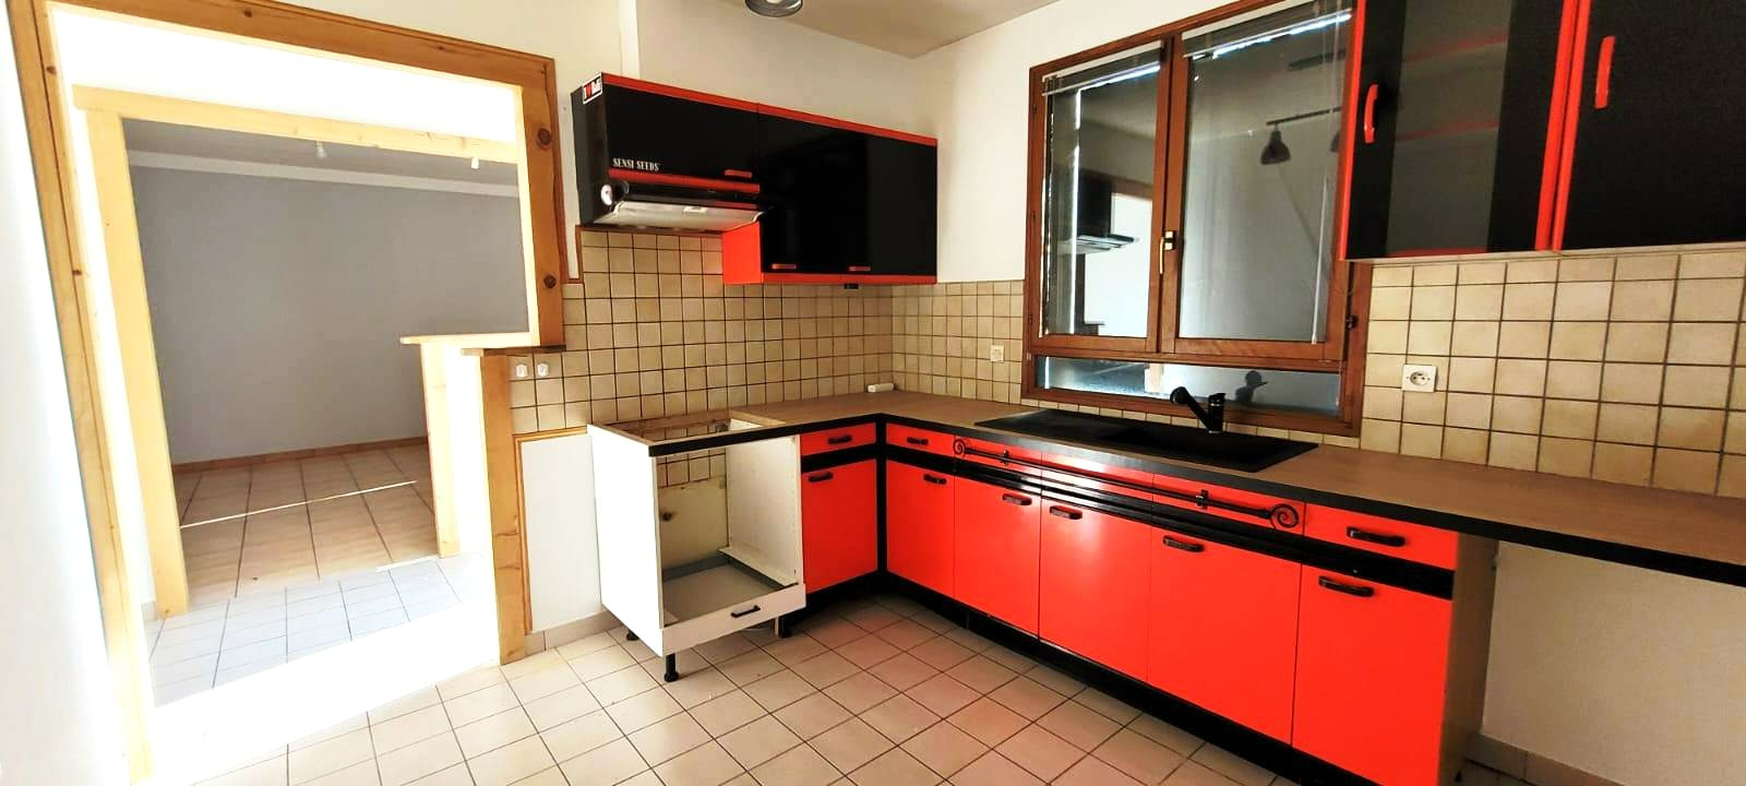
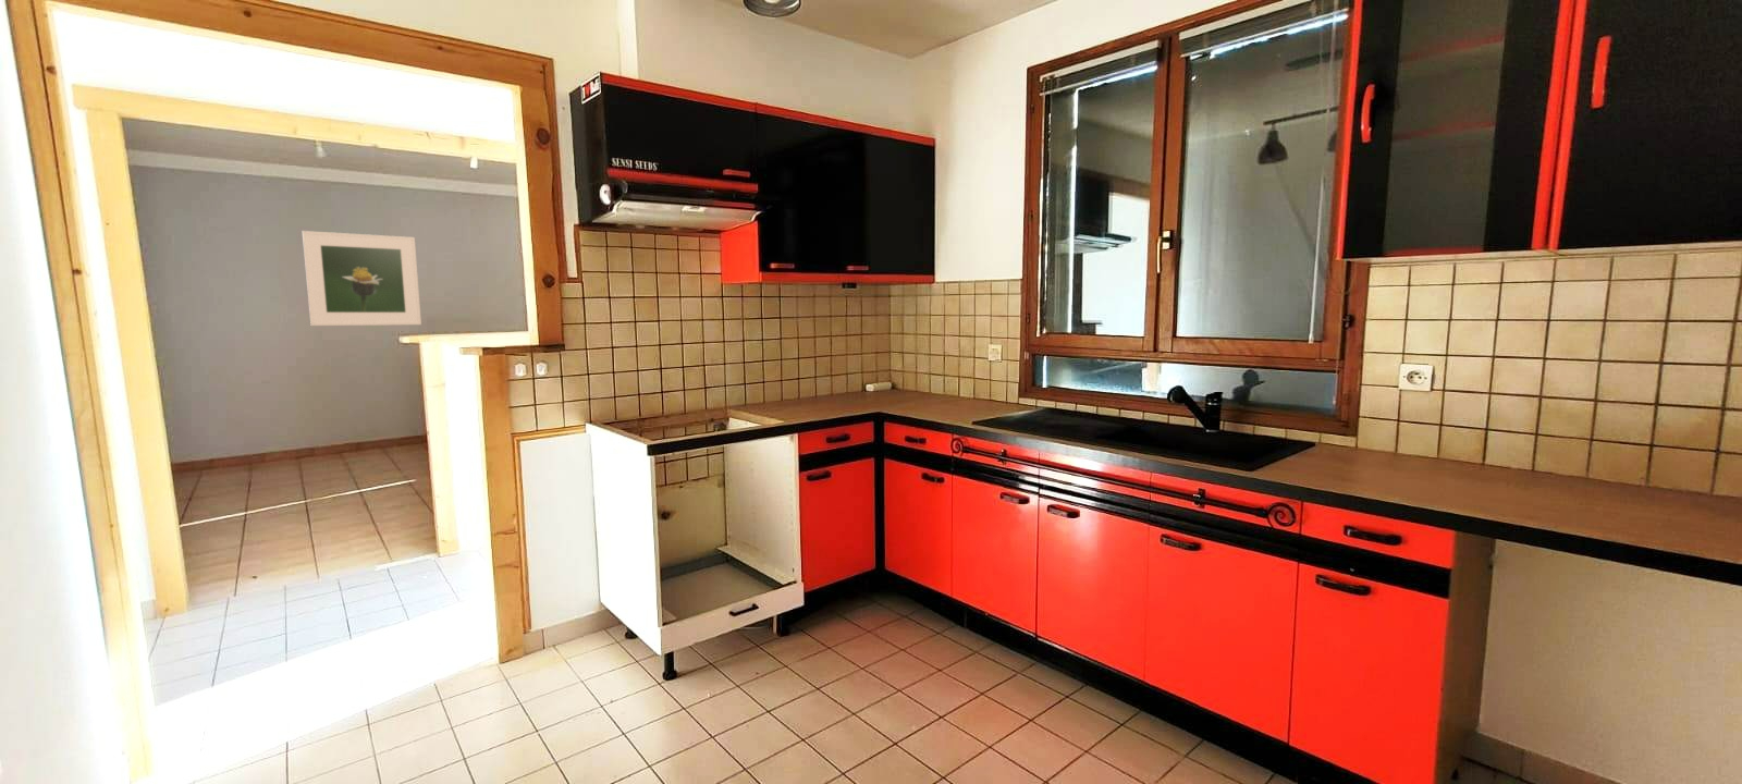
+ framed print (363, 280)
